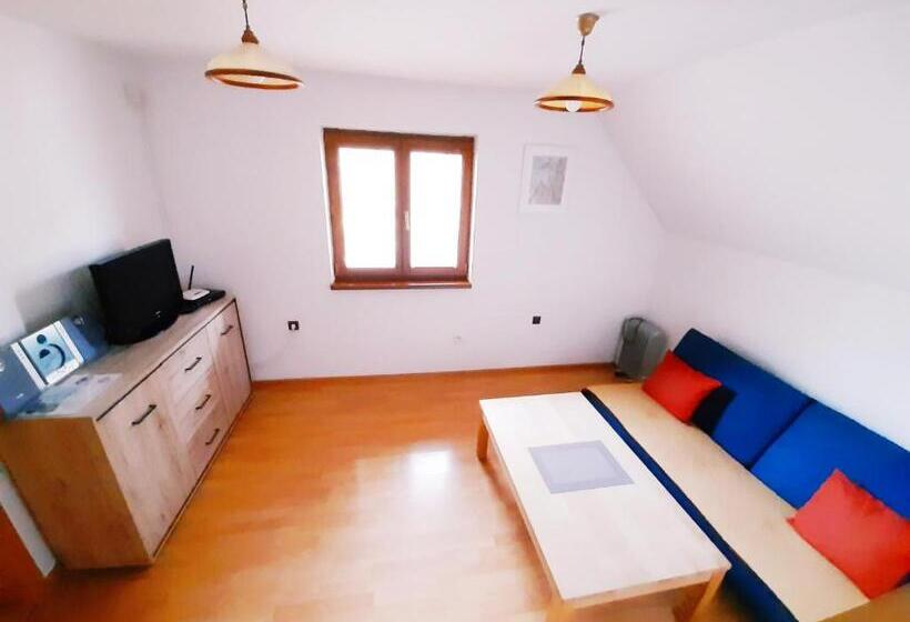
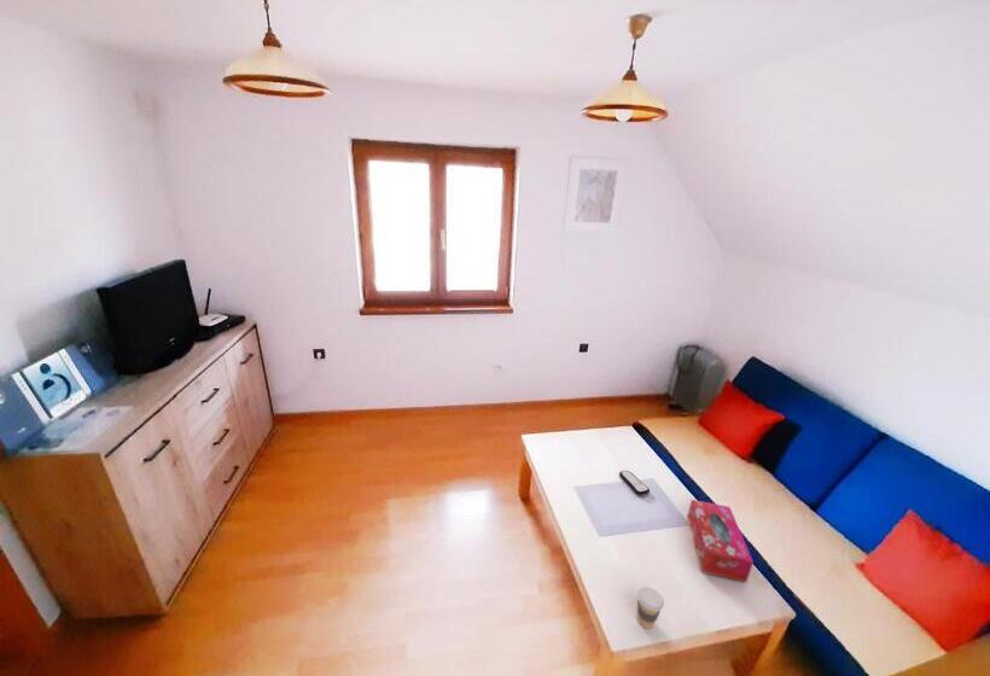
+ coffee cup (647, 608)
+ tissue box (716, 537)
+ remote control (633, 482)
